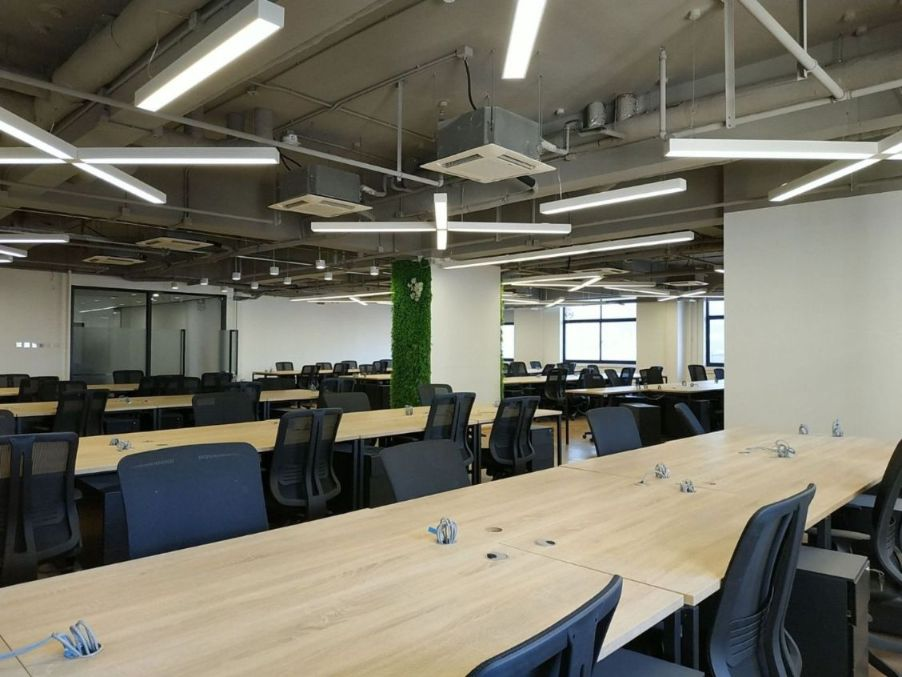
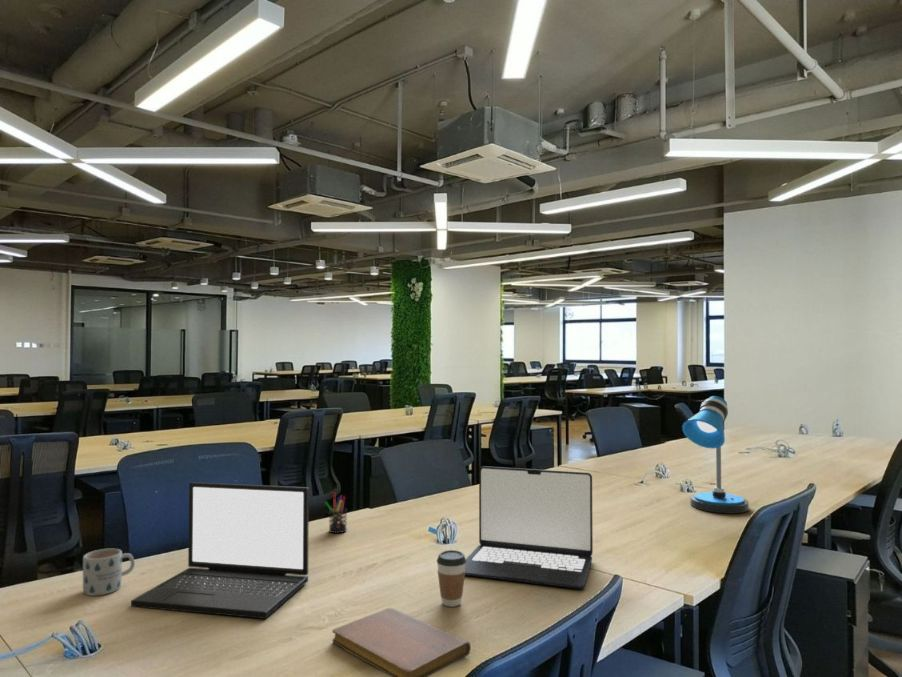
+ pen holder (335, 512)
+ coffee cup (451, 578)
+ desk lamp (716, 452)
+ laptop (526, 522)
+ notebook (399, 641)
+ laptop (224, 543)
+ mug (109, 569)
